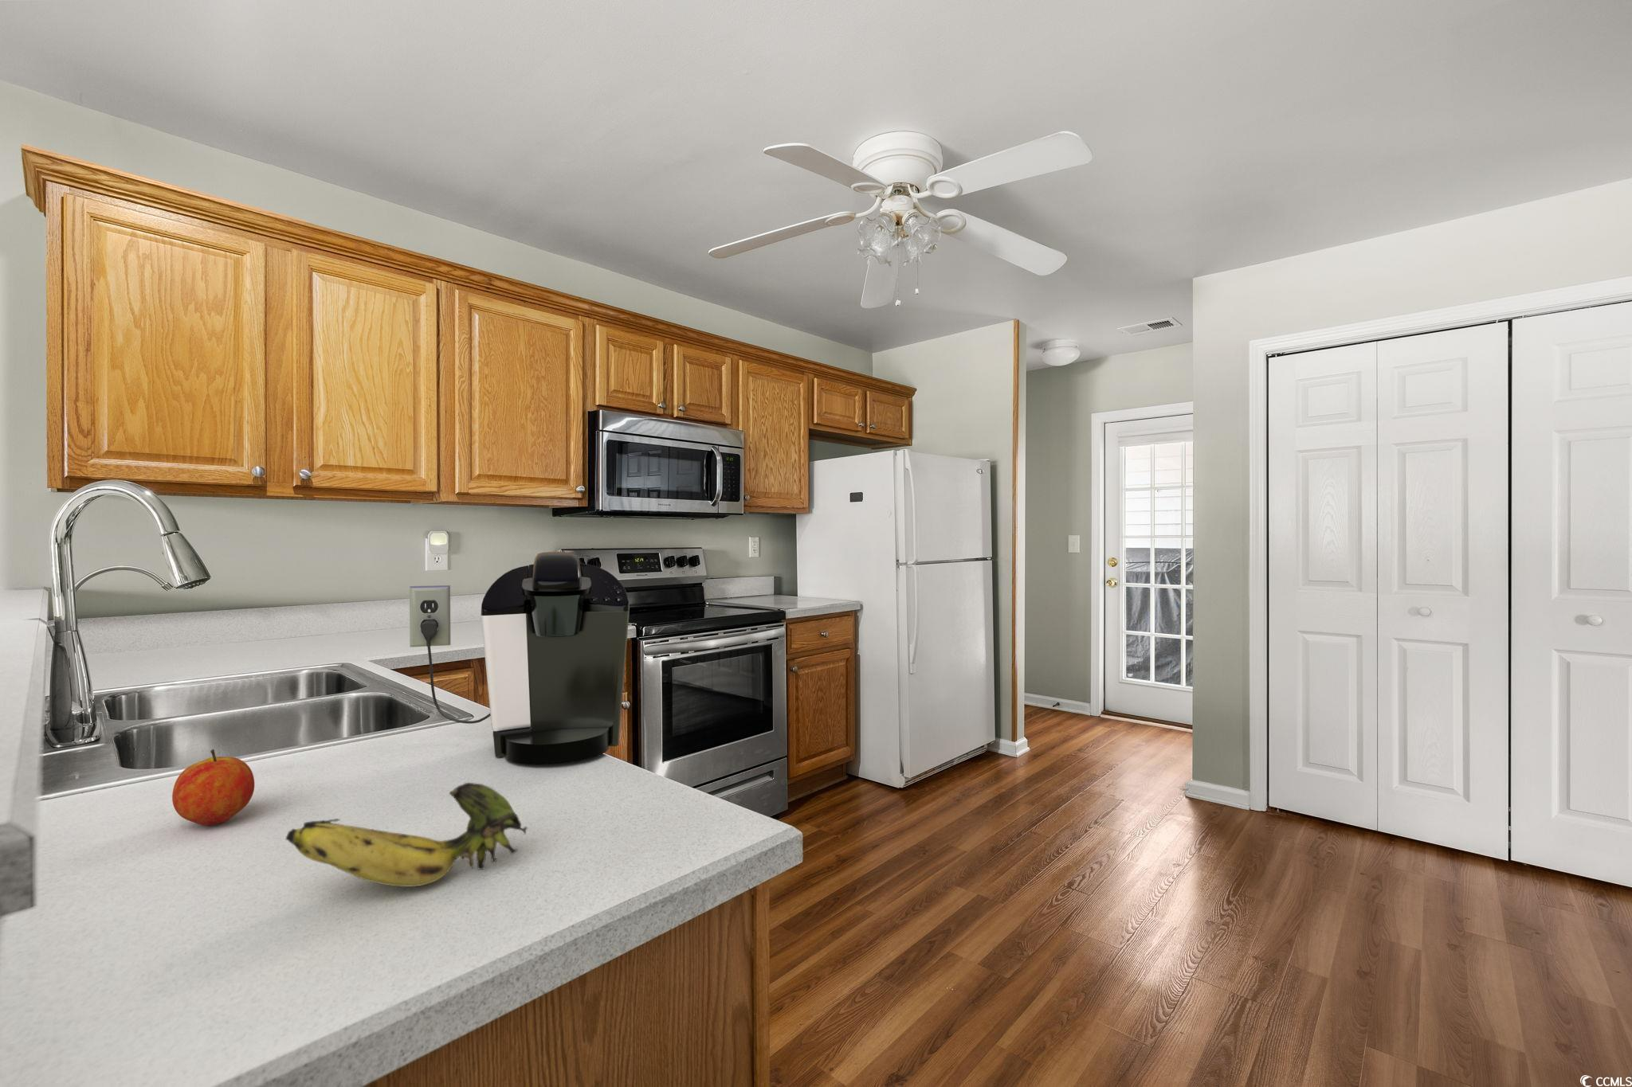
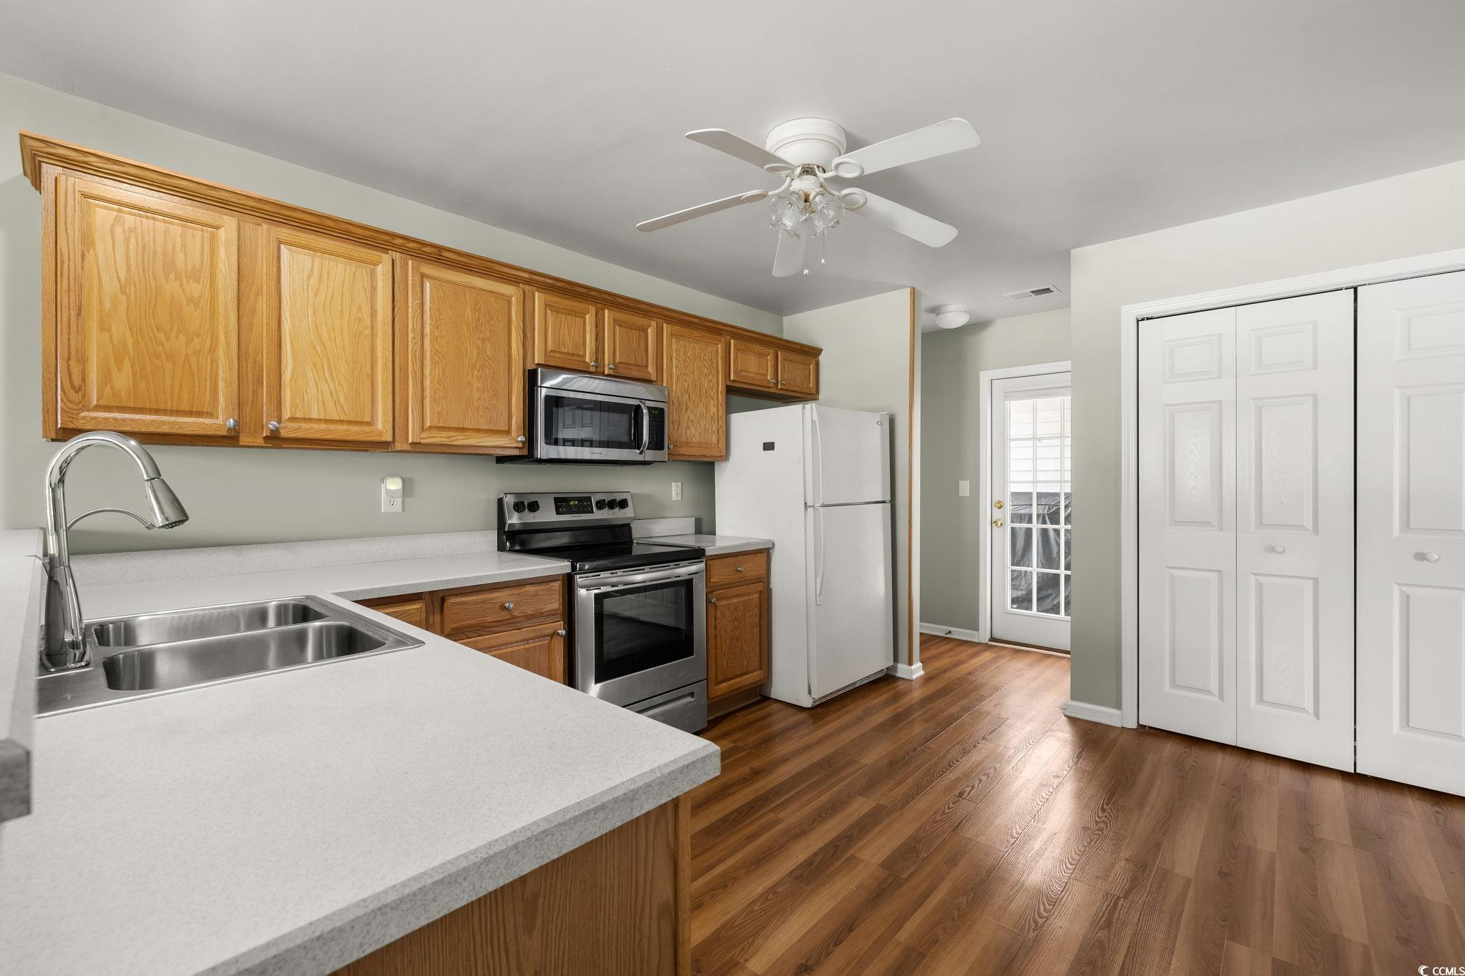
- banana (413, 838)
- fruit (215, 785)
- coffee maker (517, 650)
